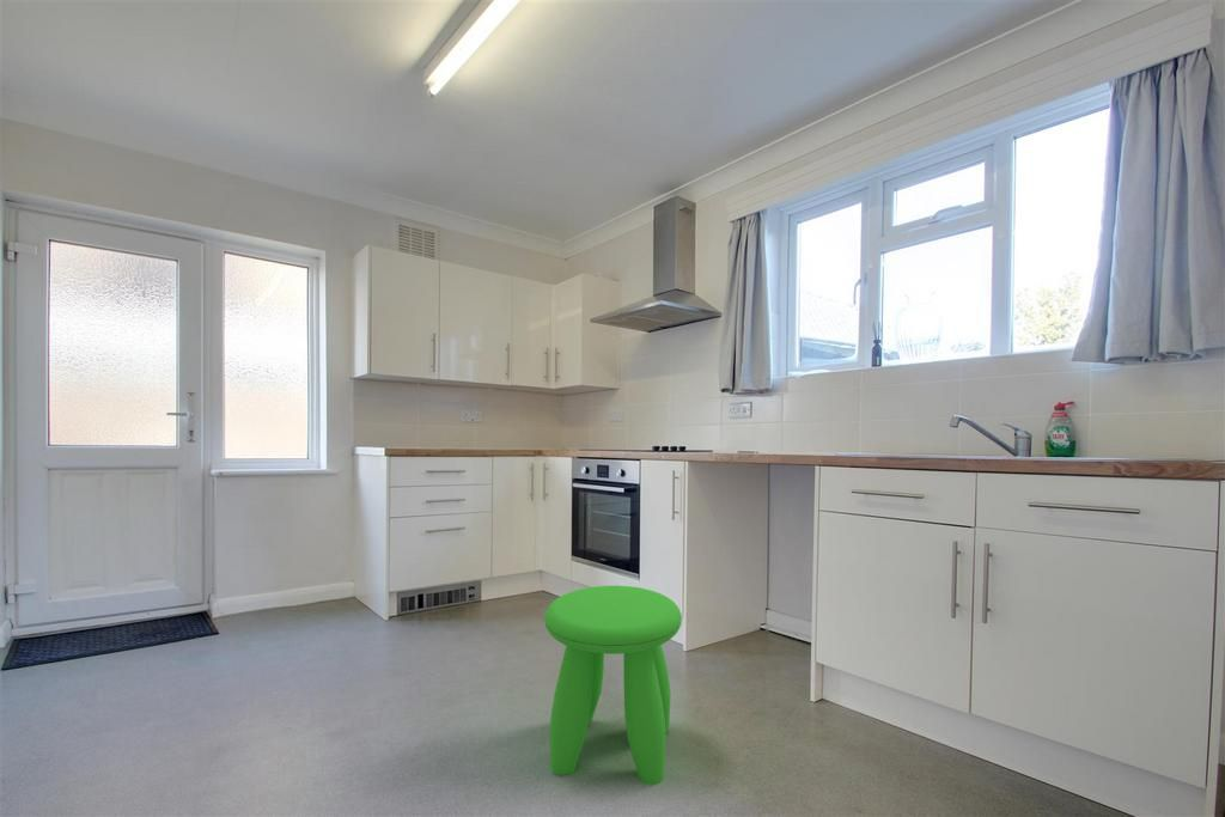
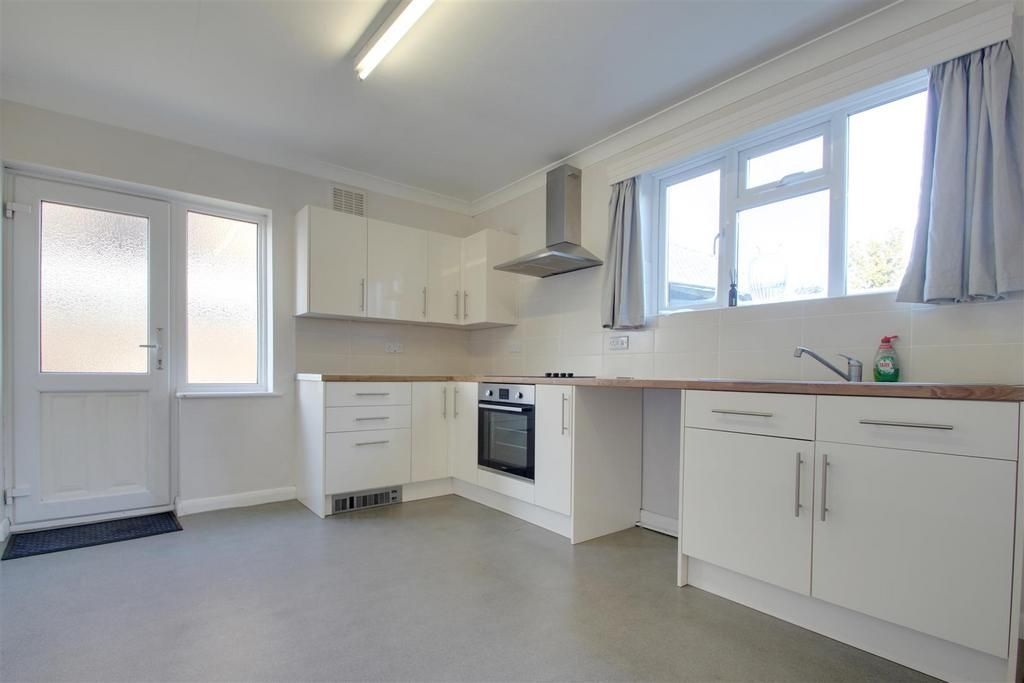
- stool (624, 676)
